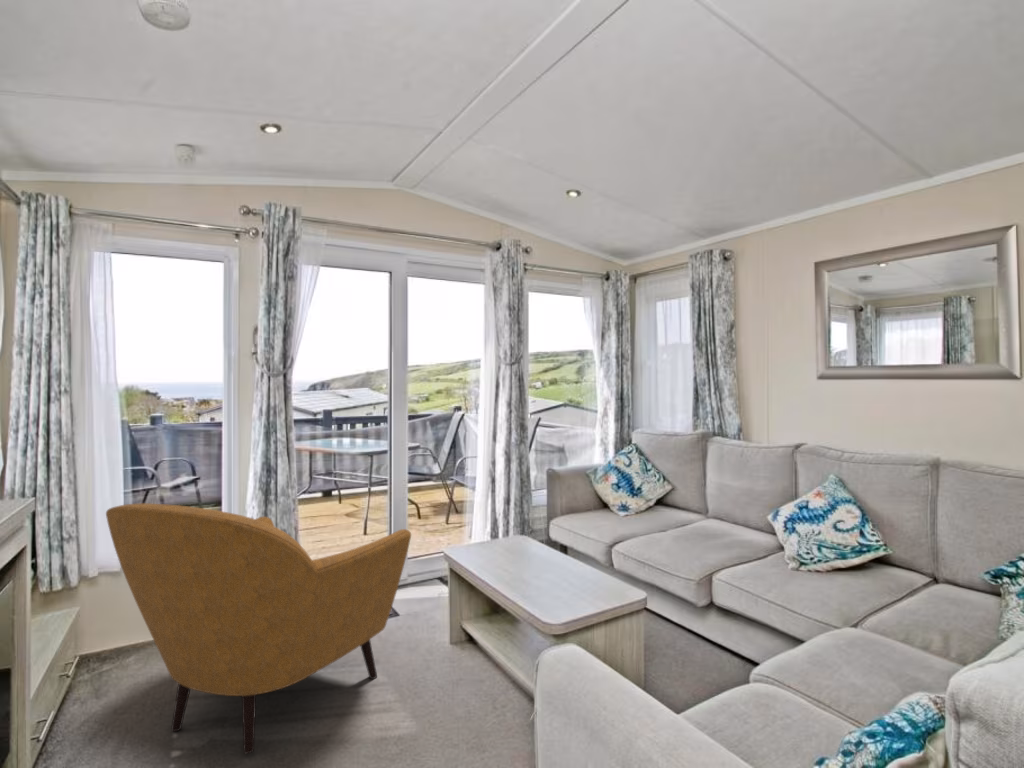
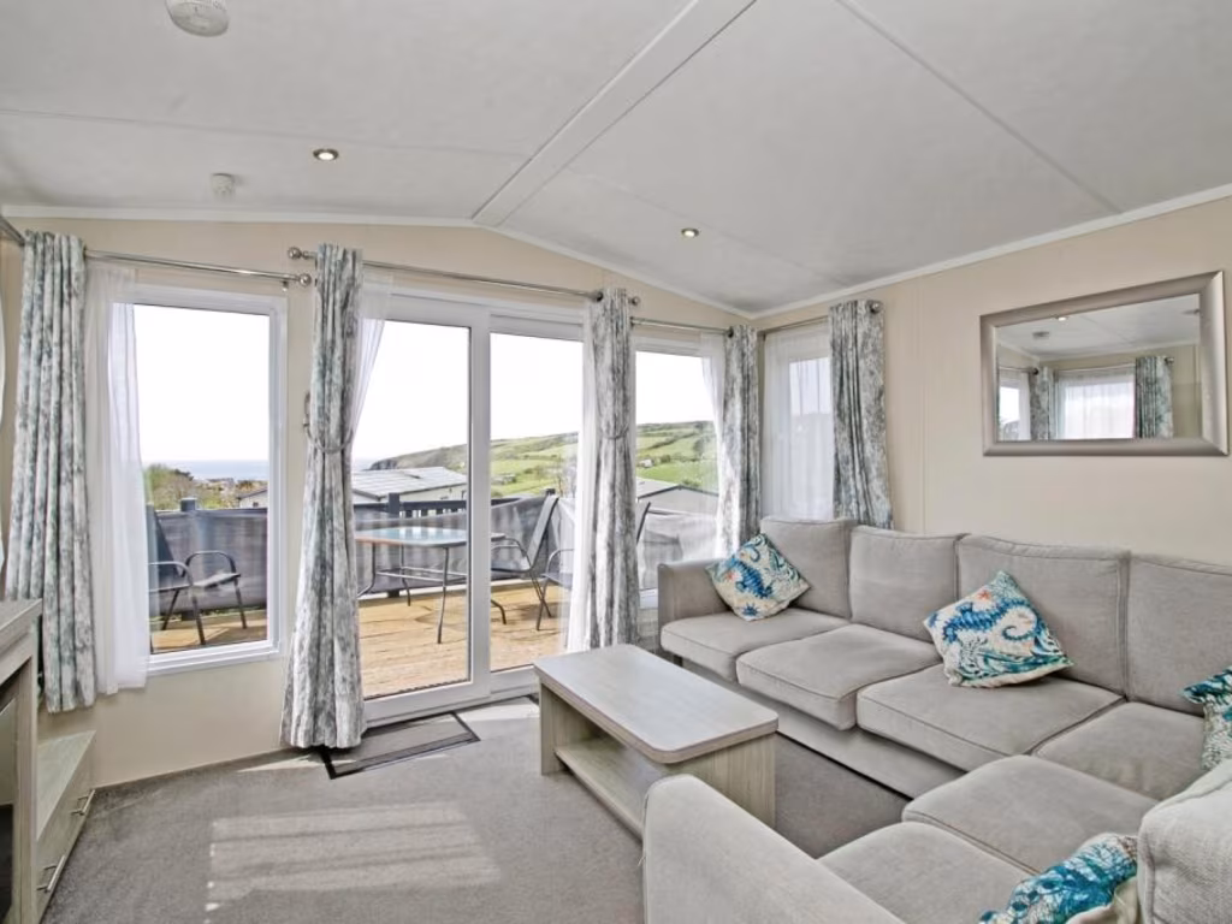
- armchair (255, 598)
